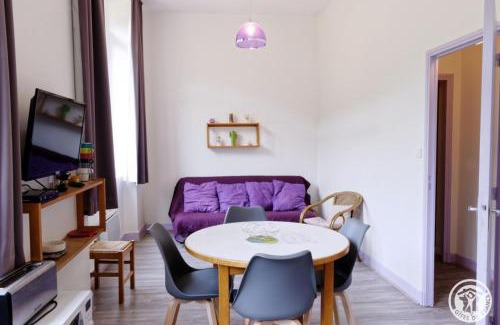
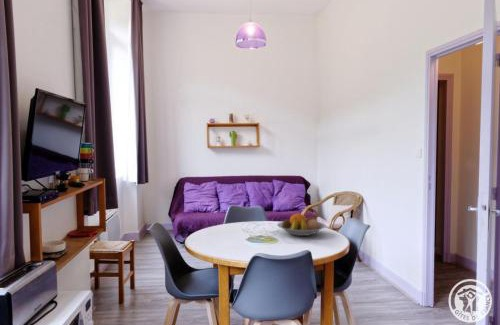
+ fruit bowl (301, 222)
